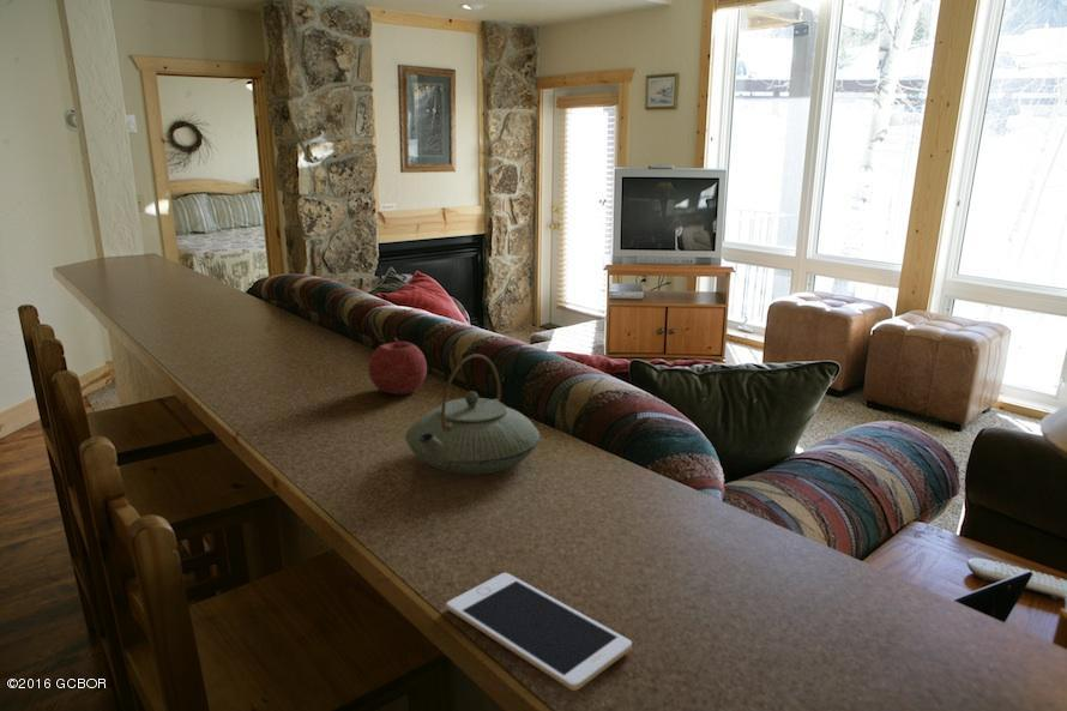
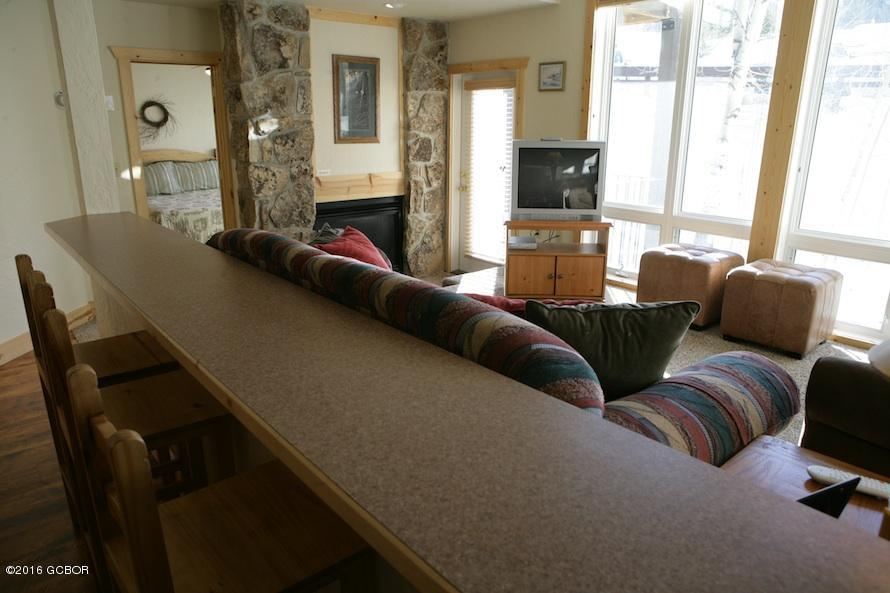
- teapot (466, 410)
- cell phone (535, 625)
- fruit (397, 363)
